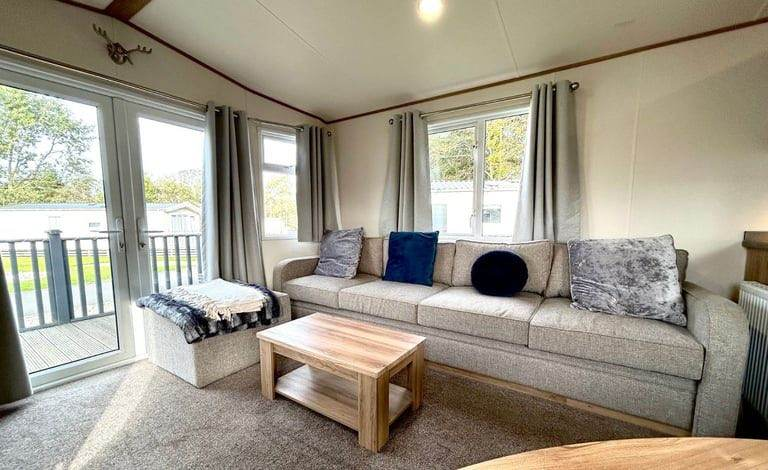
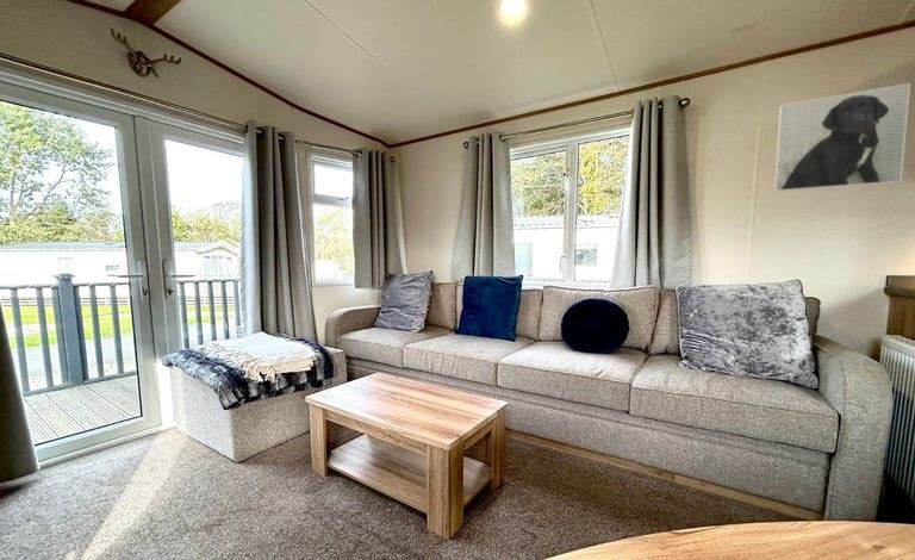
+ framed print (836, 142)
